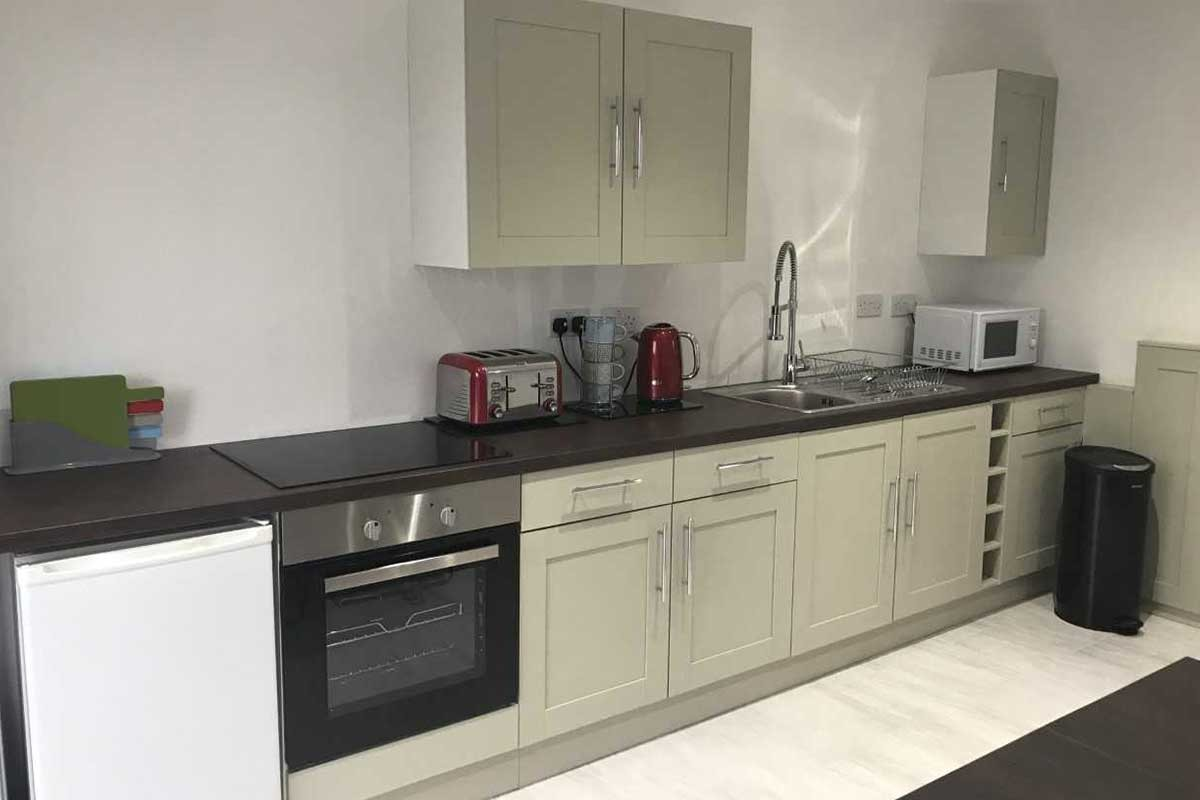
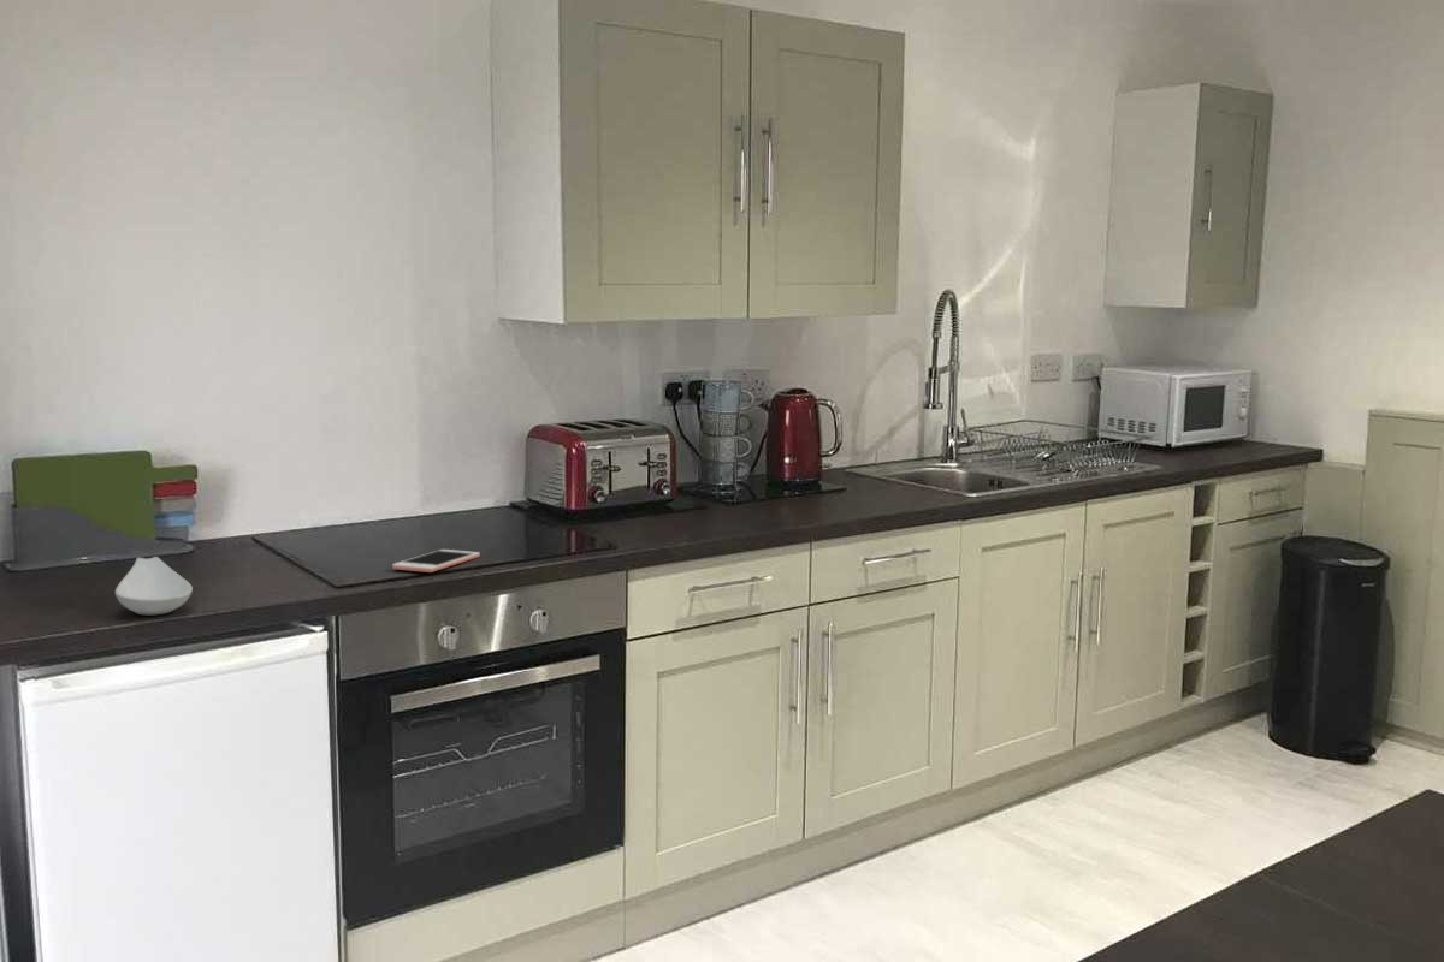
+ cell phone (437, 560)
+ spoon rest (149, 583)
